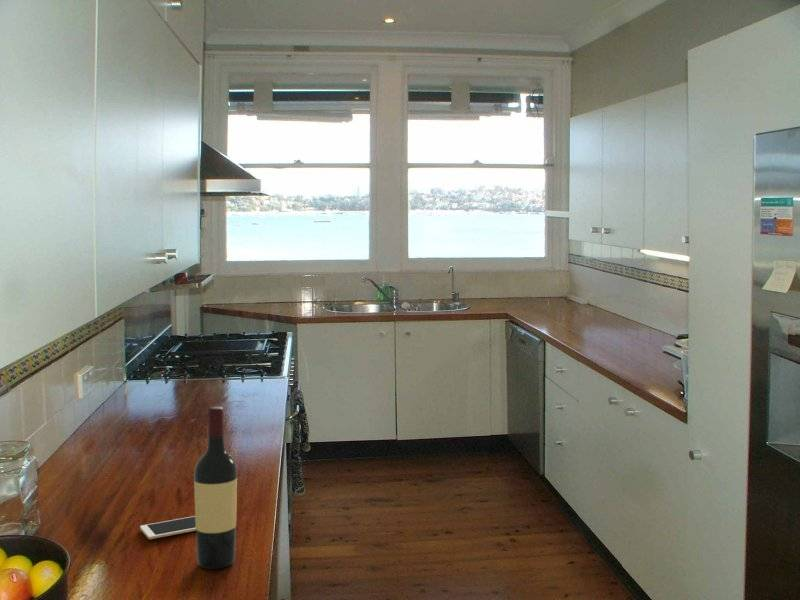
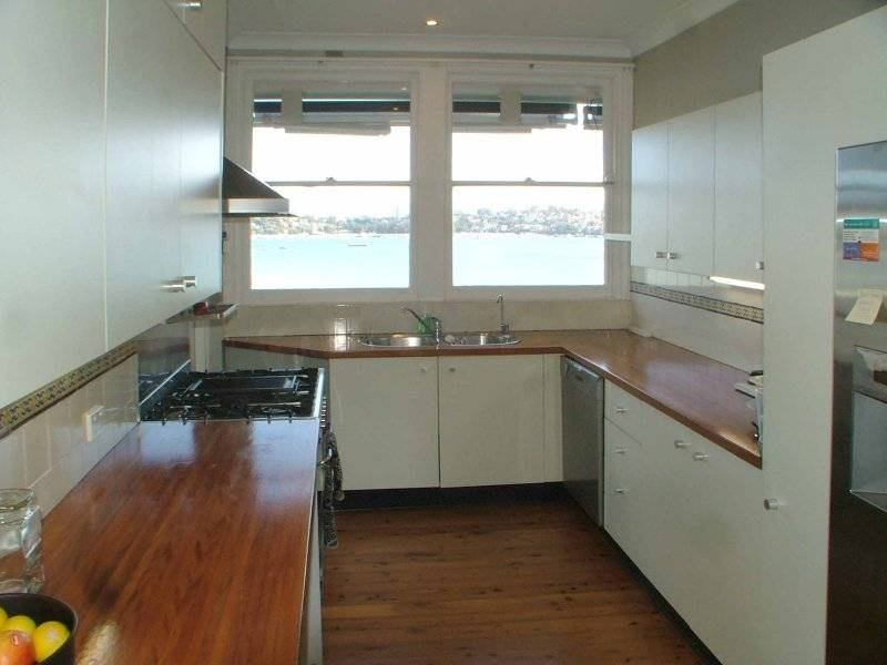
- wine bottle (215, 485)
- cell phone (182, 525)
